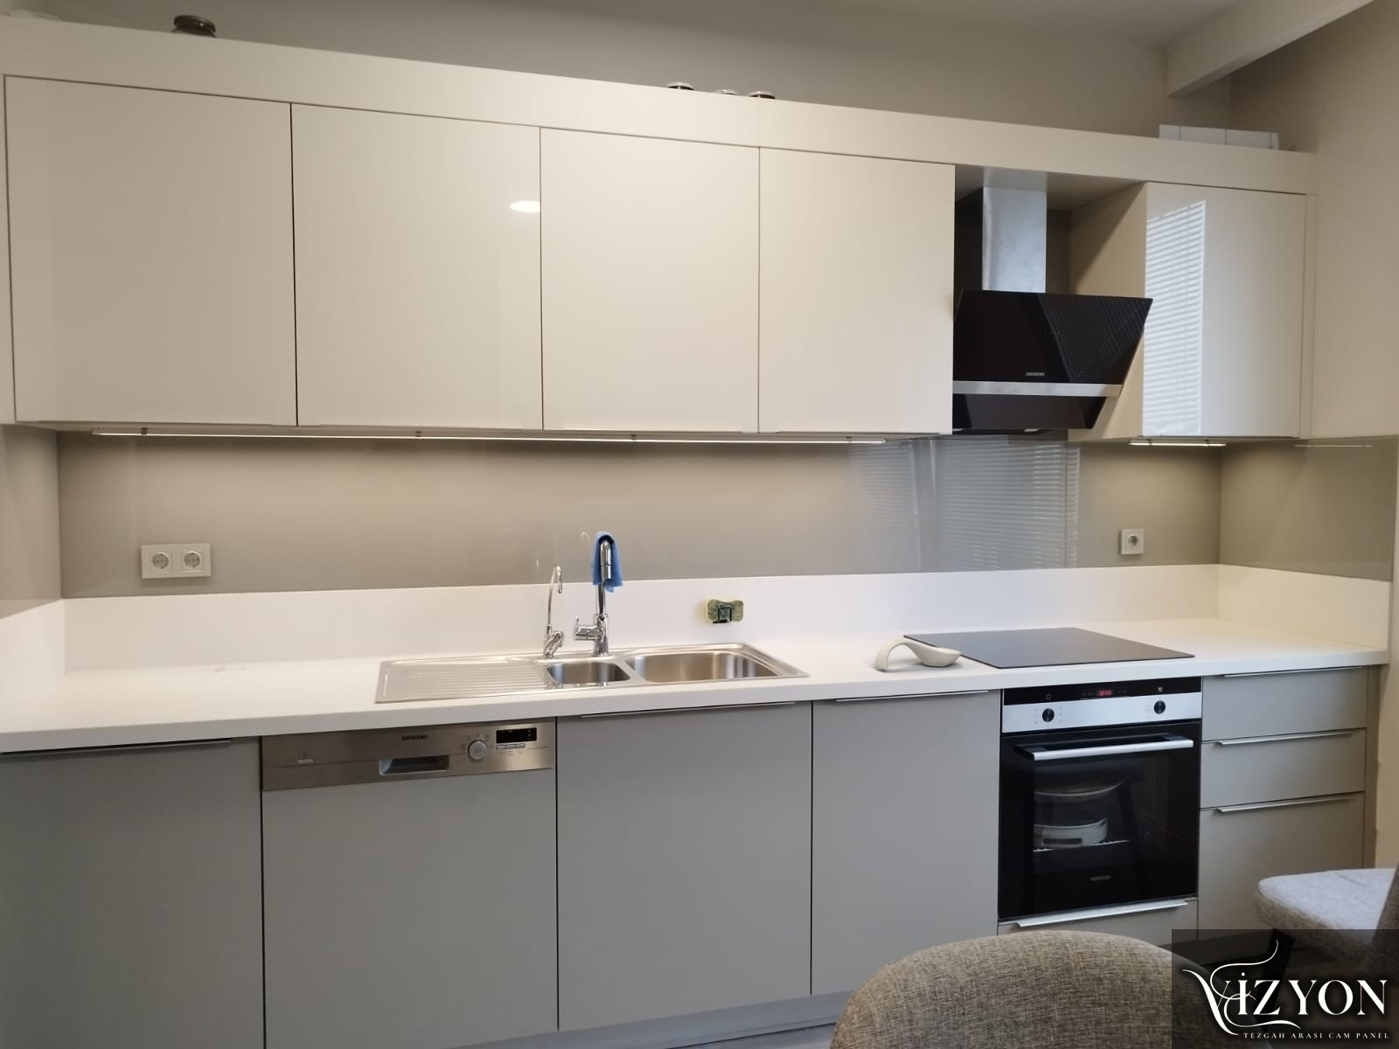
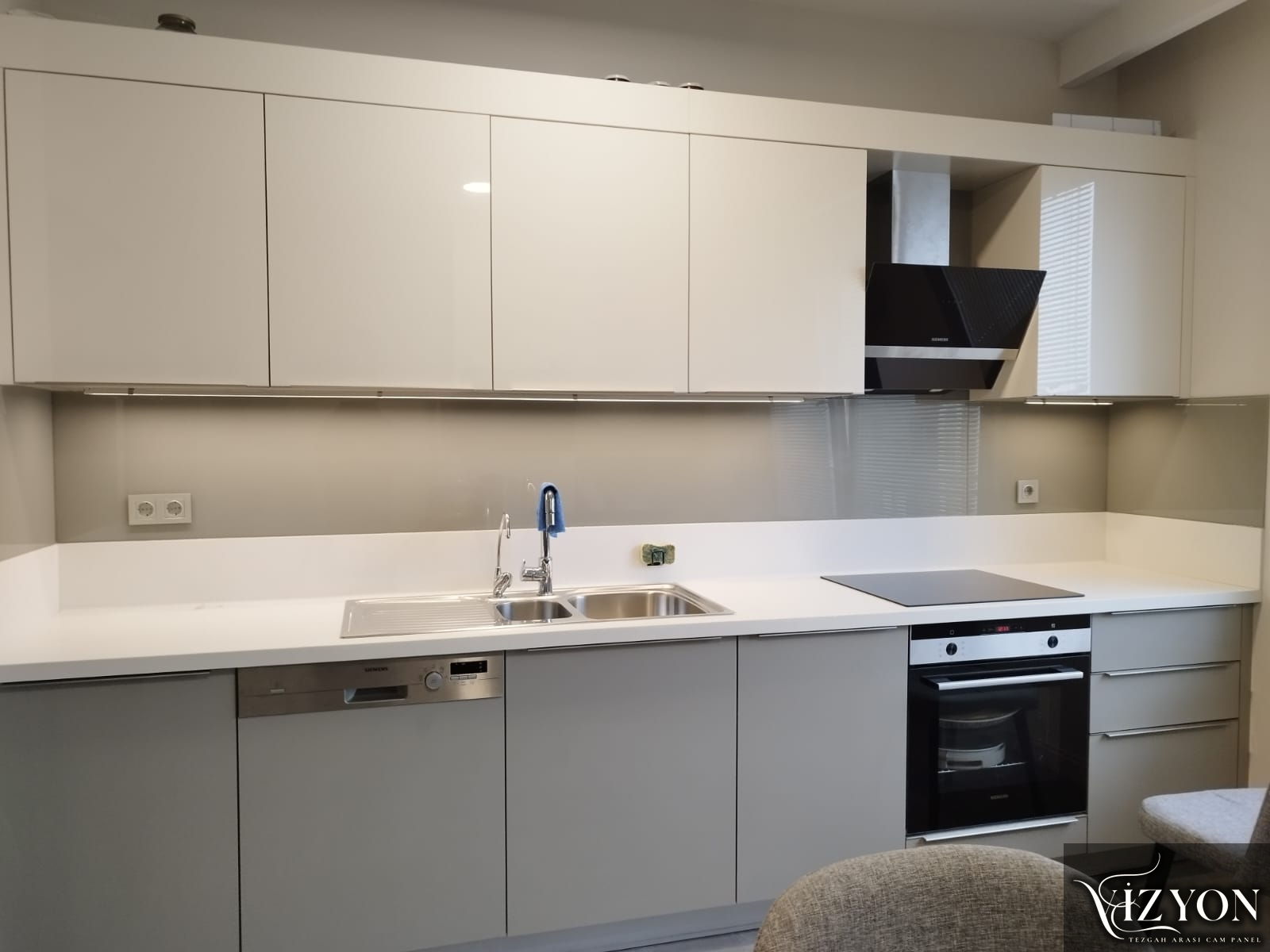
- spoon rest (918, 652)
